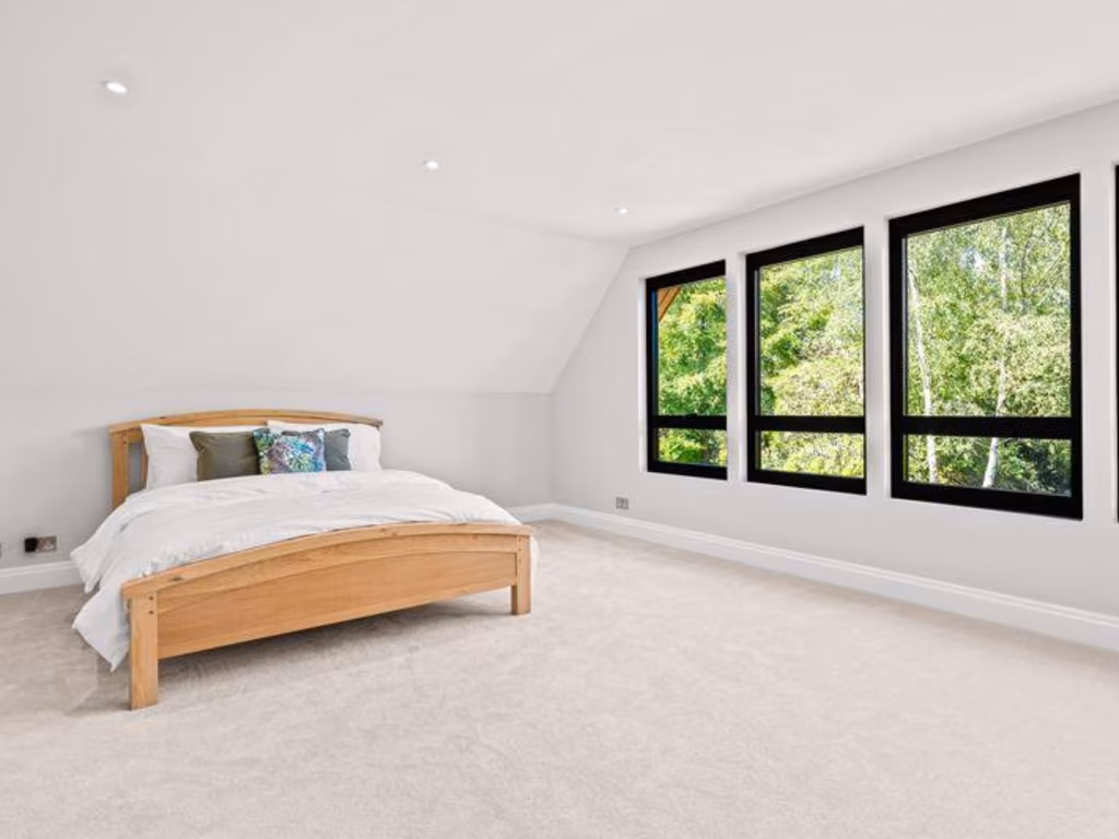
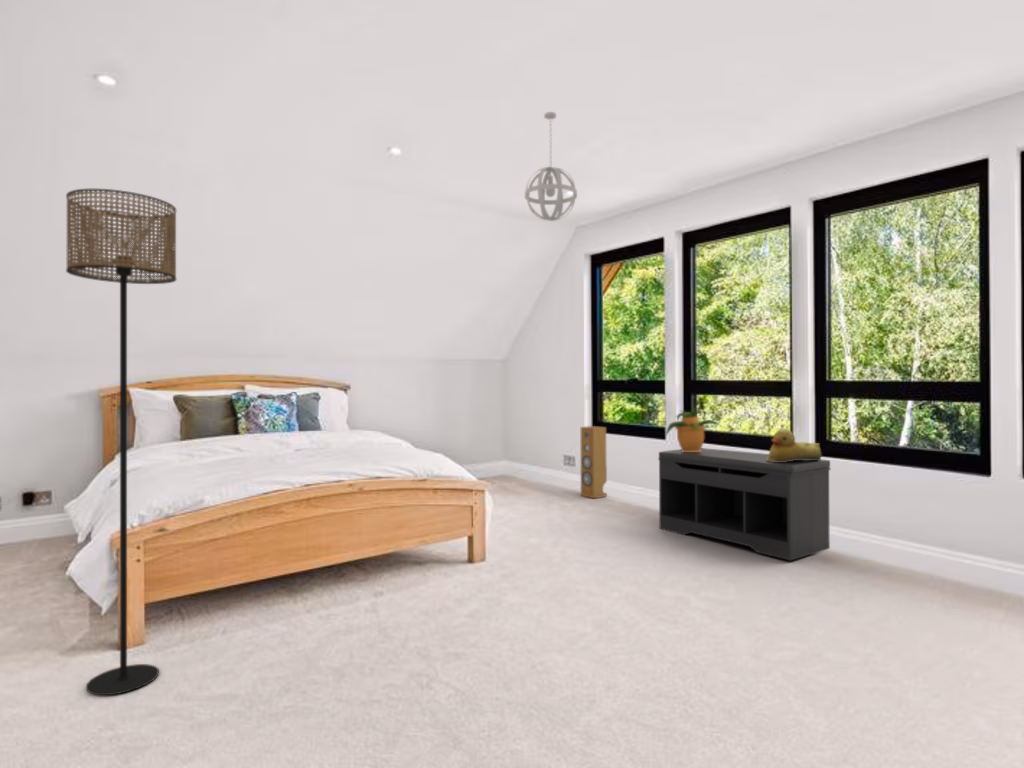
+ pendant light (550, 167)
+ speaker (593, 461)
+ potted plant (695, 429)
+ bench (738, 496)
+ floor lamp (123, 441)
+ rubber duck (793, 444)
